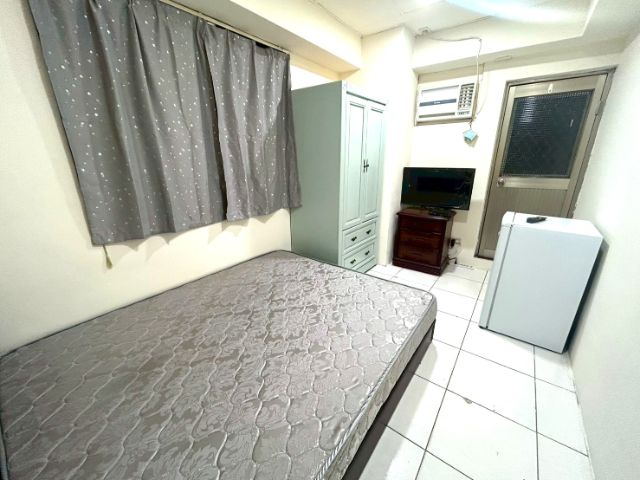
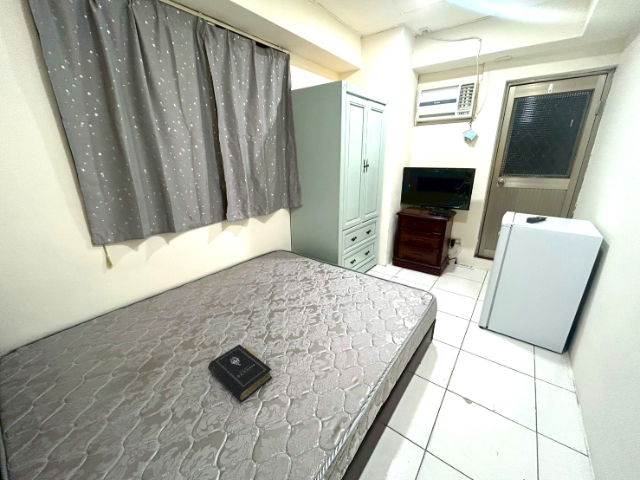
+ book (243, 368)
